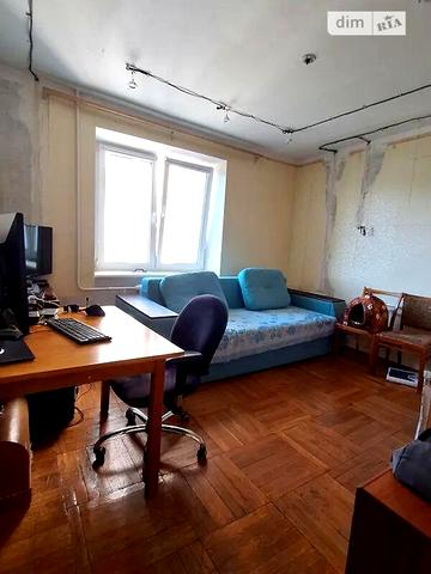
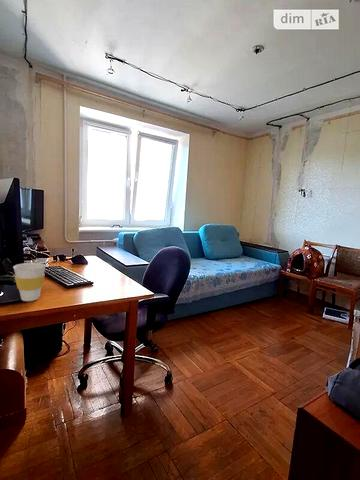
+ cup (30, 282)
